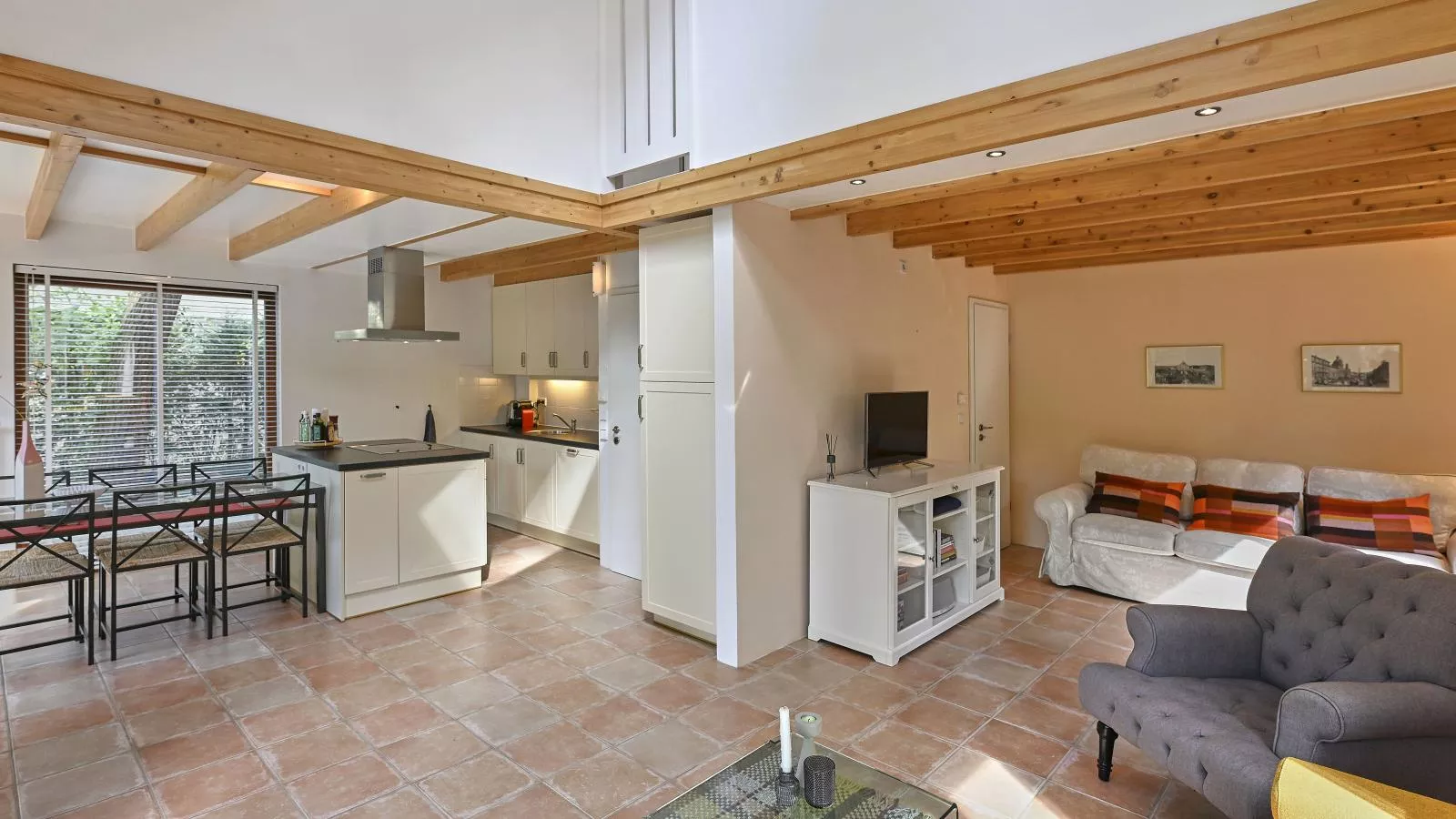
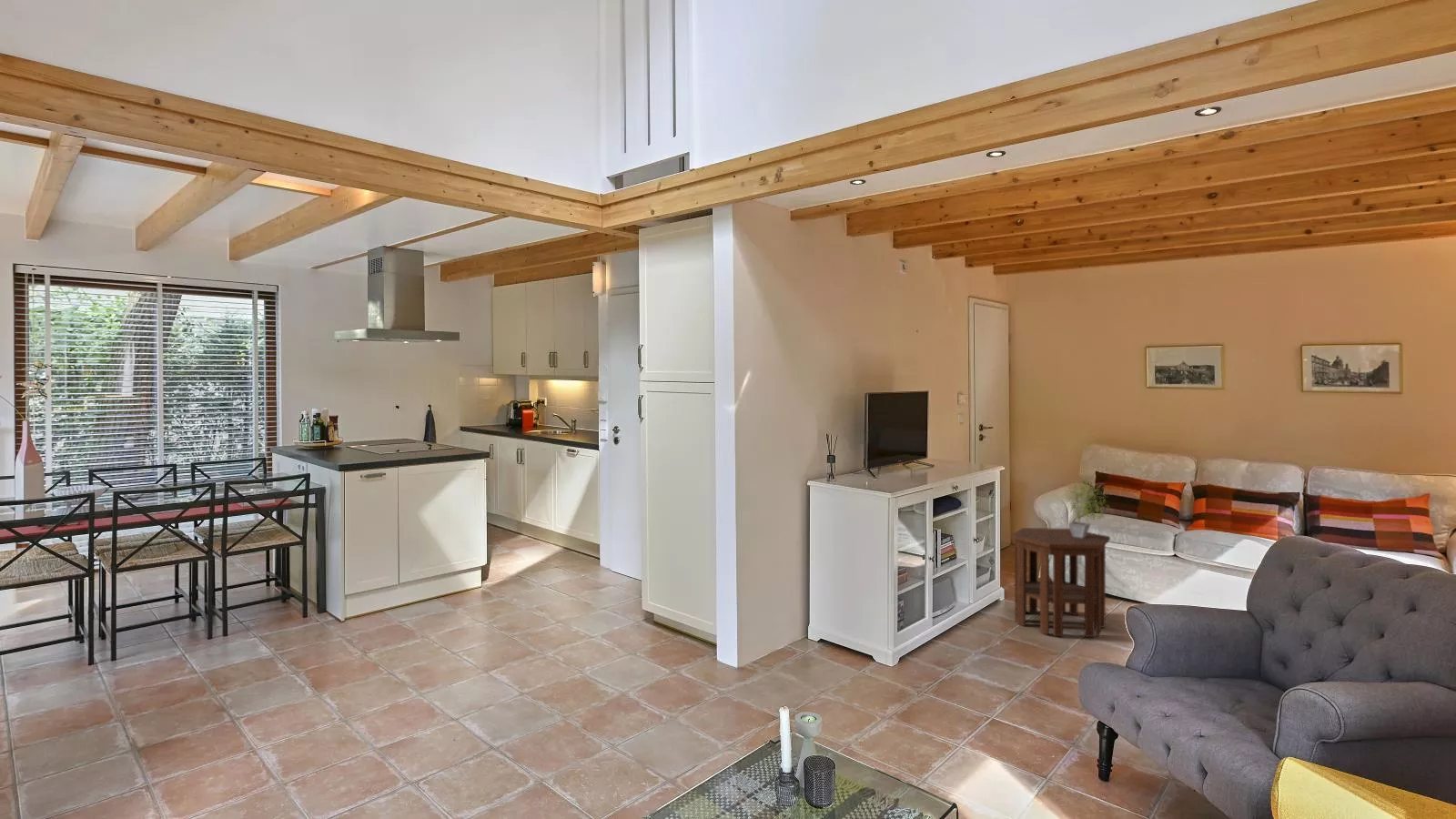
+ side table (1059, 580)
+ potted plant (1084, 505)
